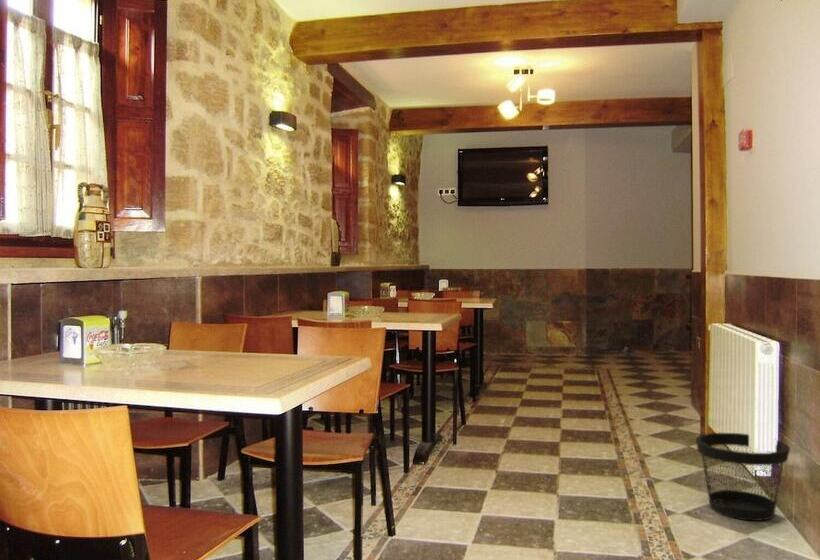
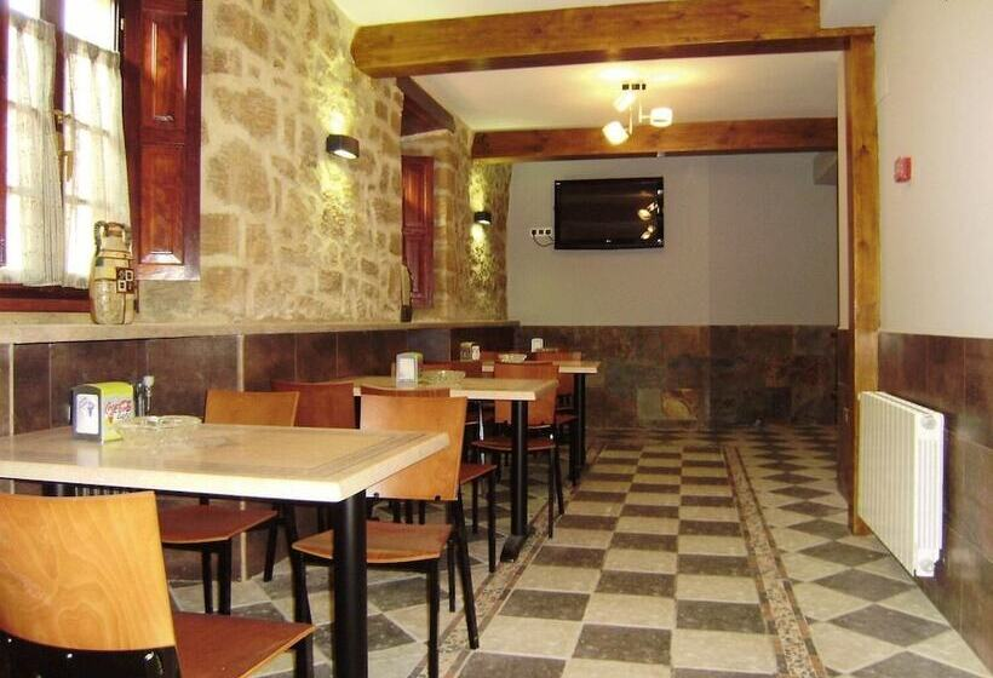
- wastebasket (741, 475)
